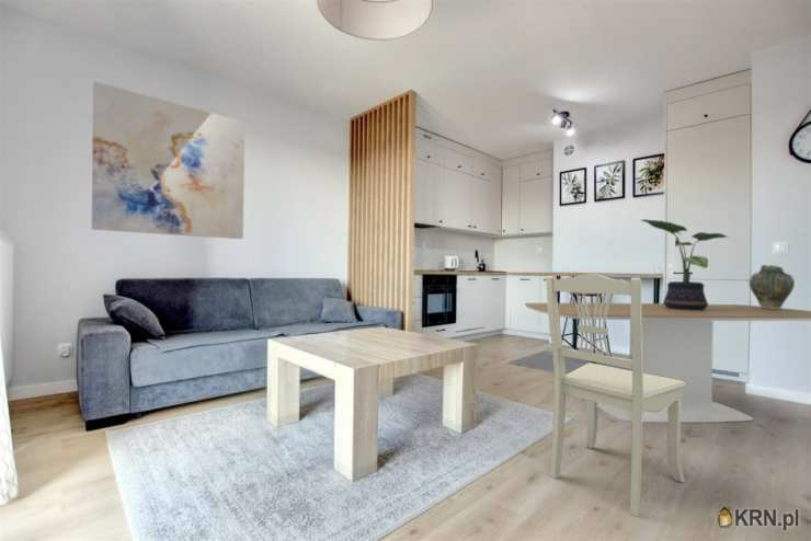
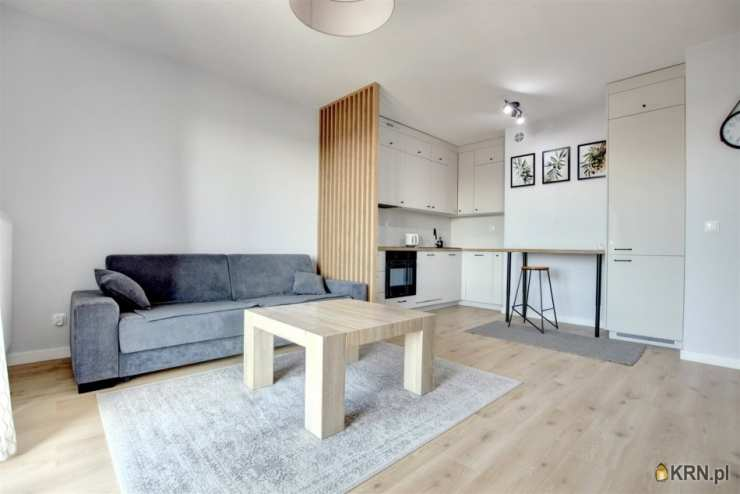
- vase (770, 286)
- potted plant (683, 263)
- dining table (670, 359)
- dining chair (612, 376)
- wall art (176, 170)
